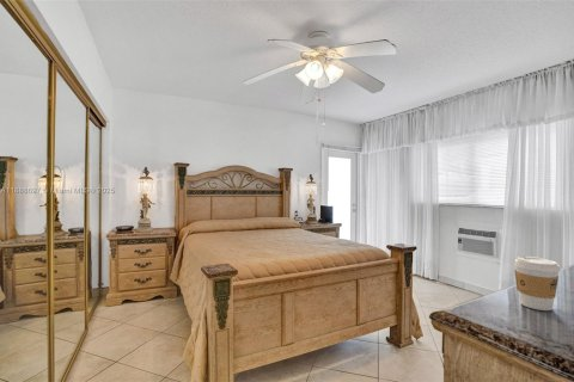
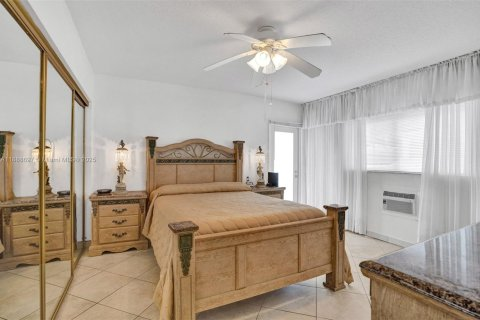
- coffee cup (536, 282)
